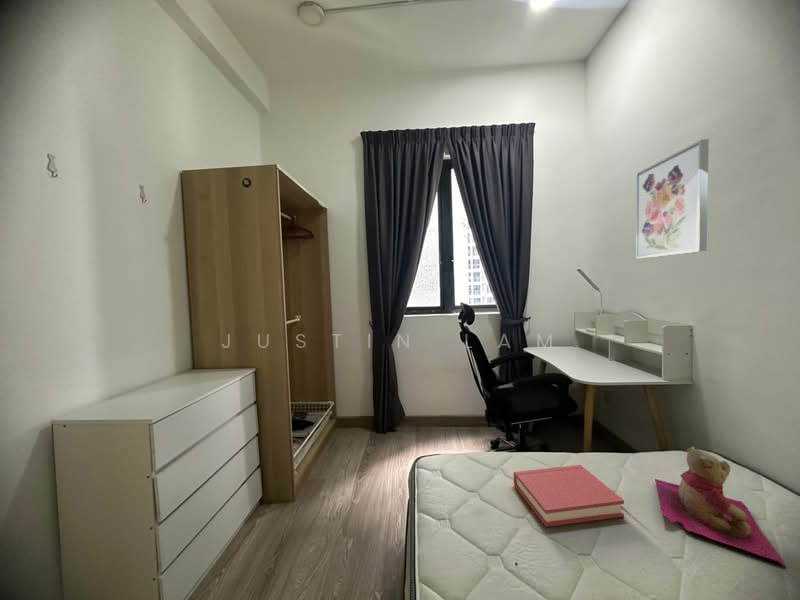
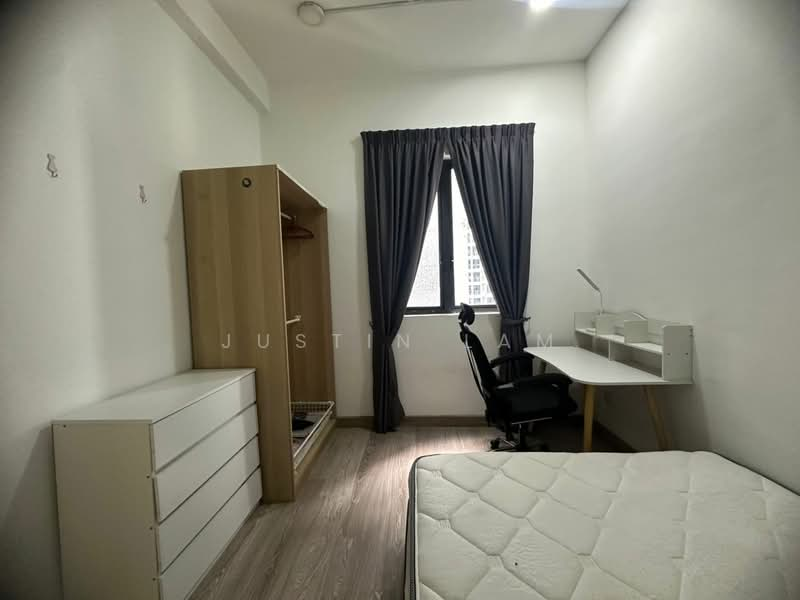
- teddy bear (708, 485)
- wall art (667, 207)
- hardback book (564, 492)
